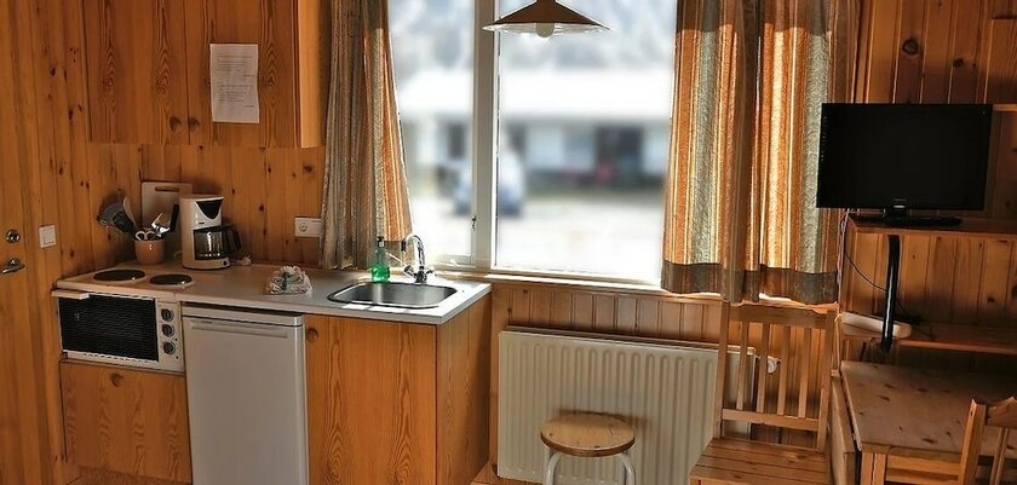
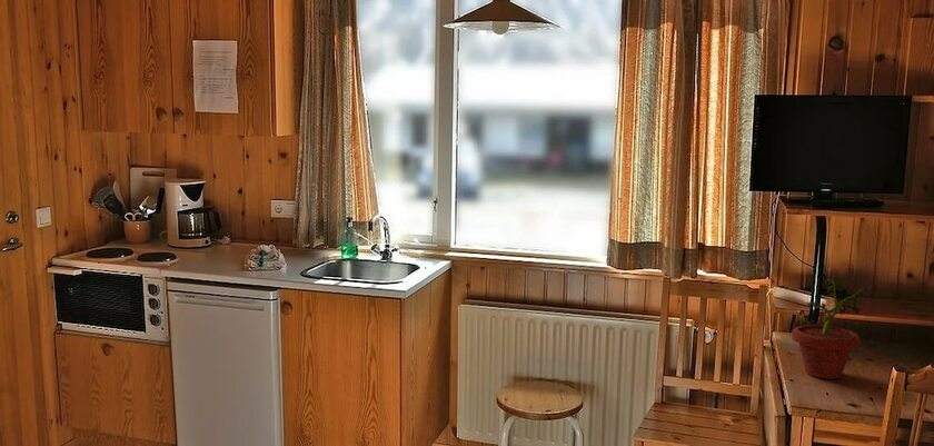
+ potted plant (828, 326)
